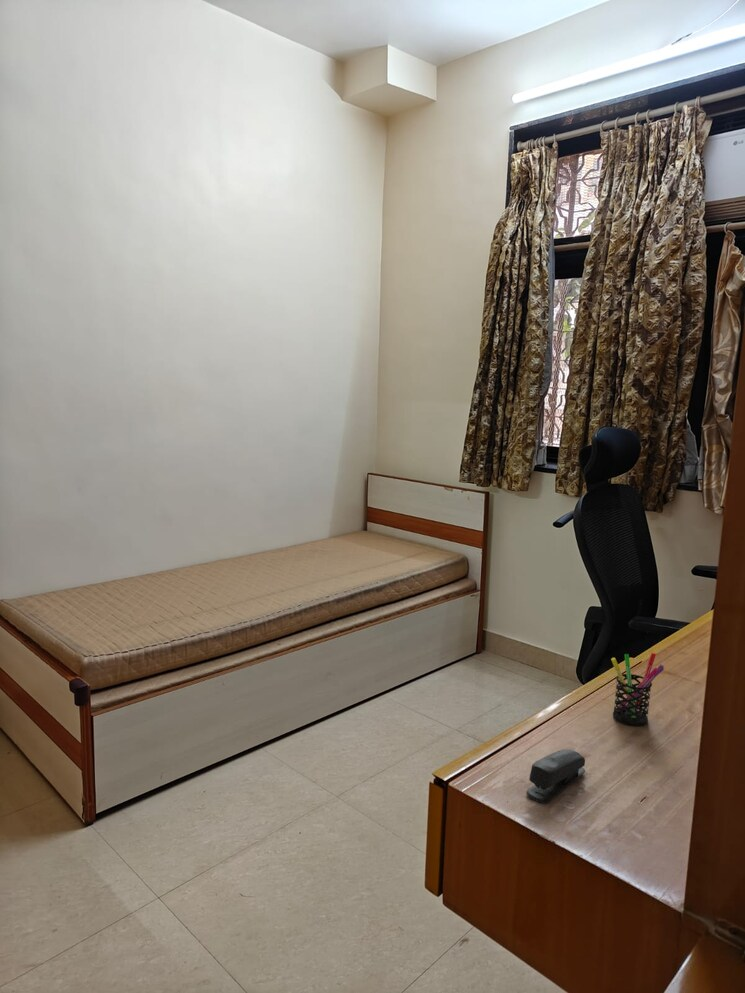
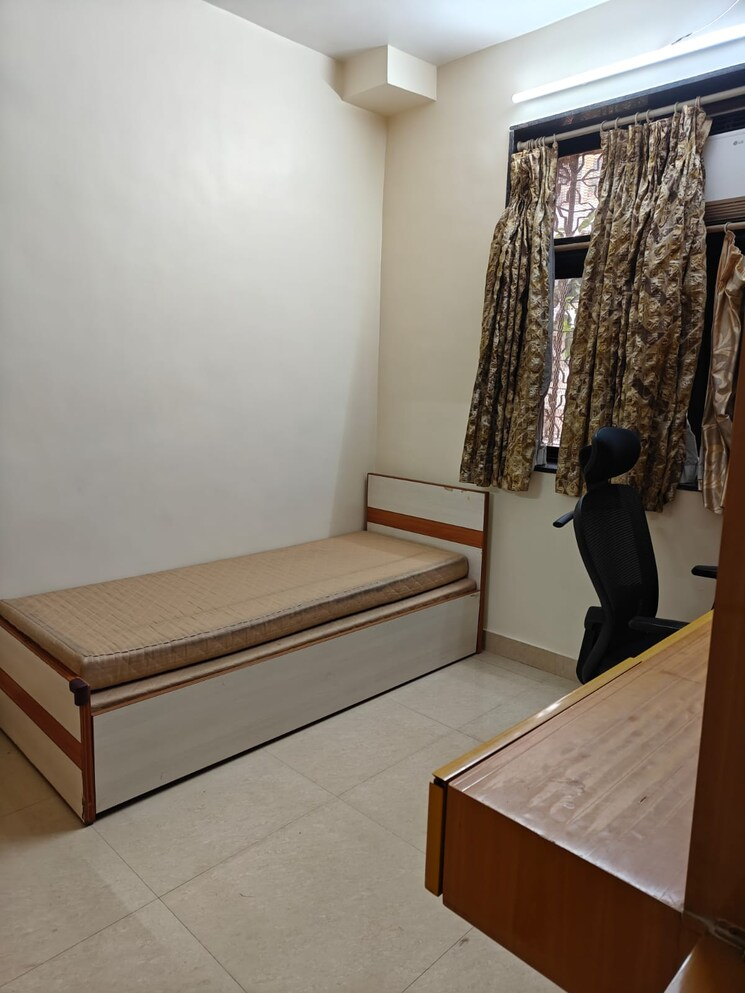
- stapler (557, 768)
- pen holder (633, 684)
